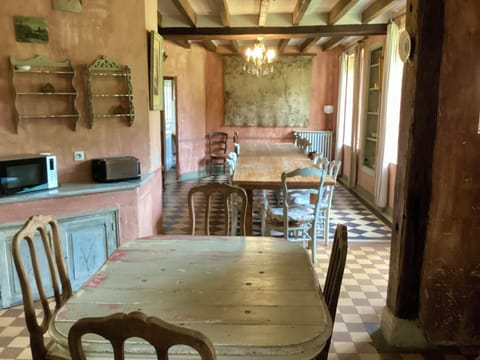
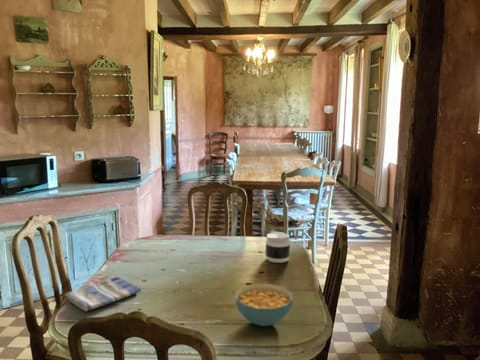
+ cereal bowl (263, 308)
+ jar (277, 247)
+ dish towel (103, 292)
